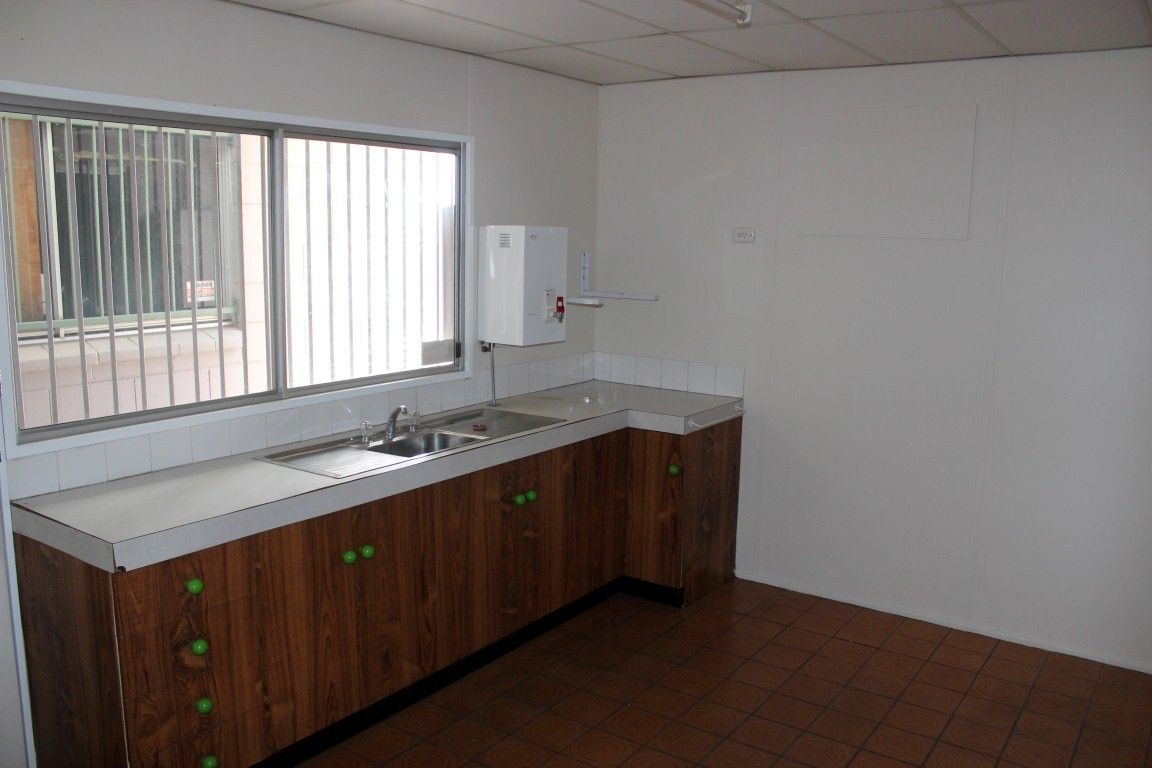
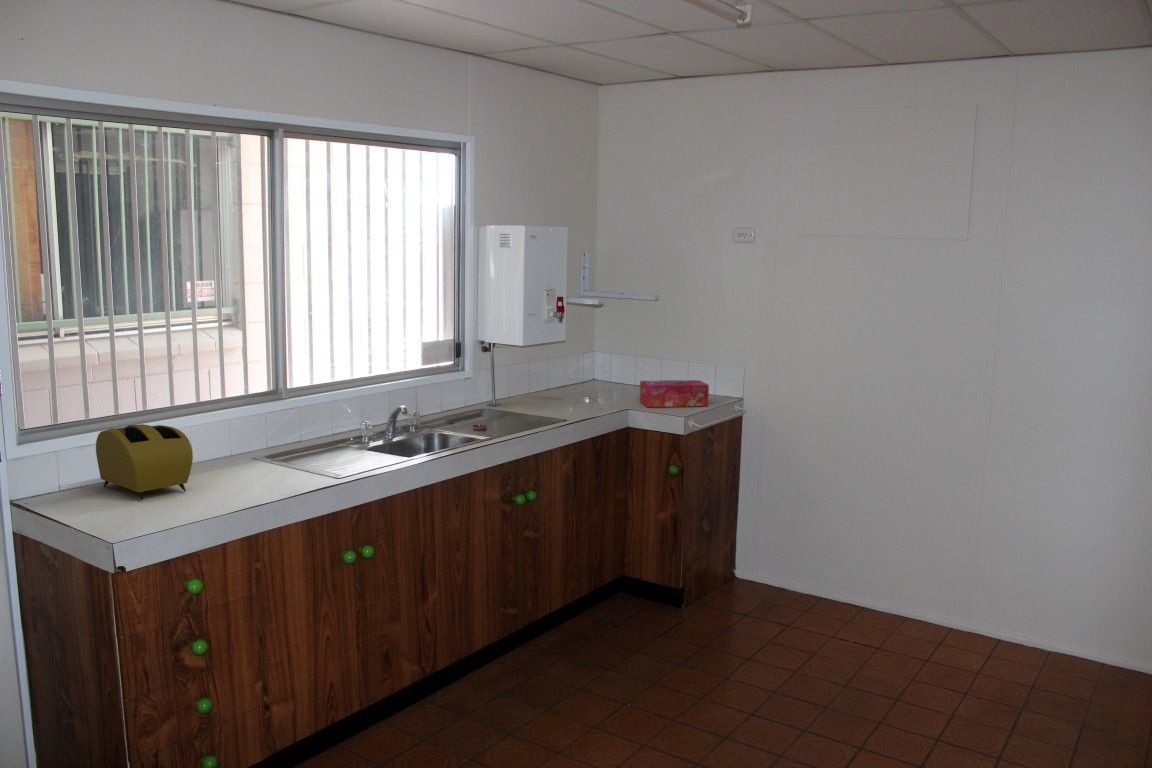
+ toaster (142, 456)
+ tissue box (673, 393)
